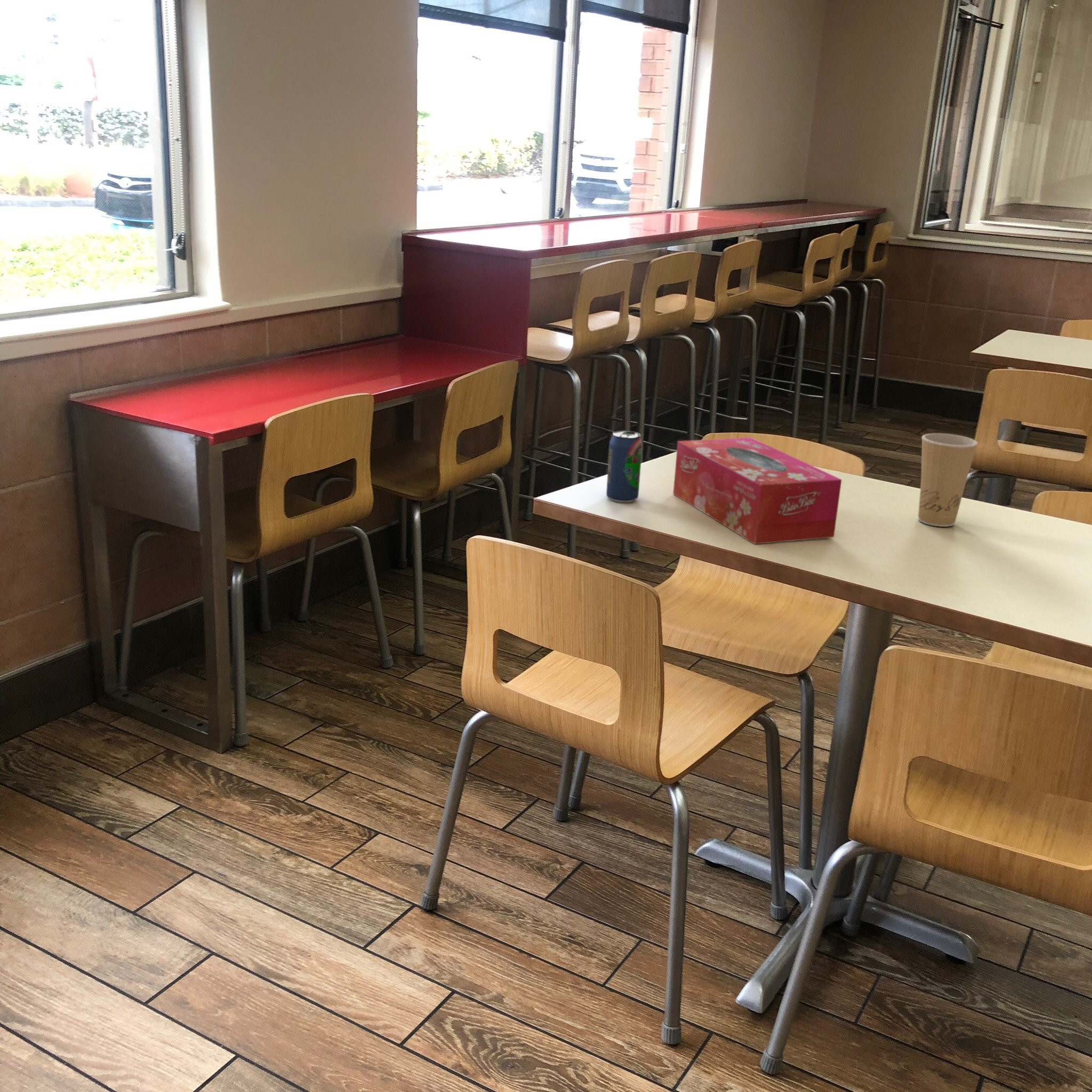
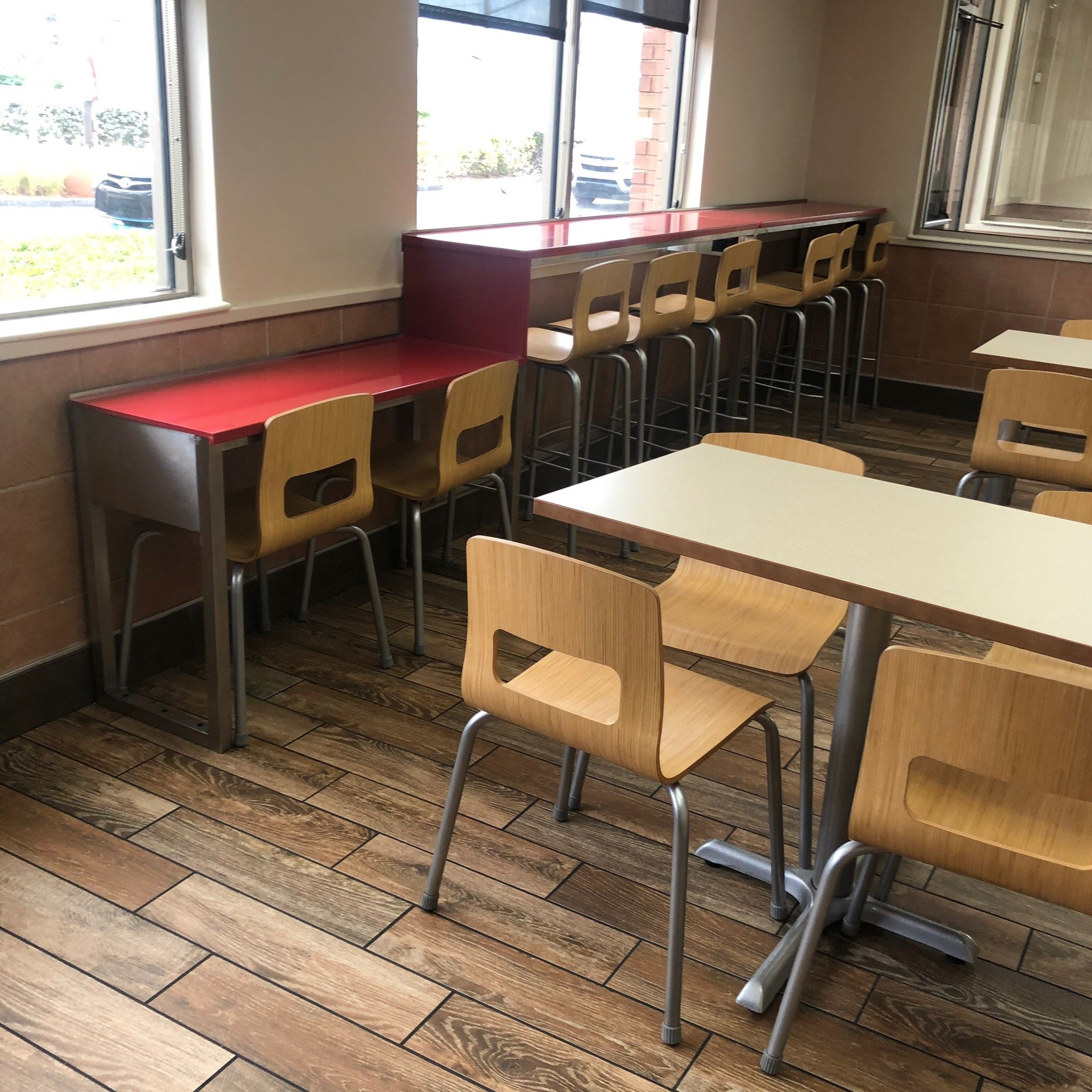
- tissue box (752, 487)
- paper cup (943, 480)
- beverage can (624, 465)
